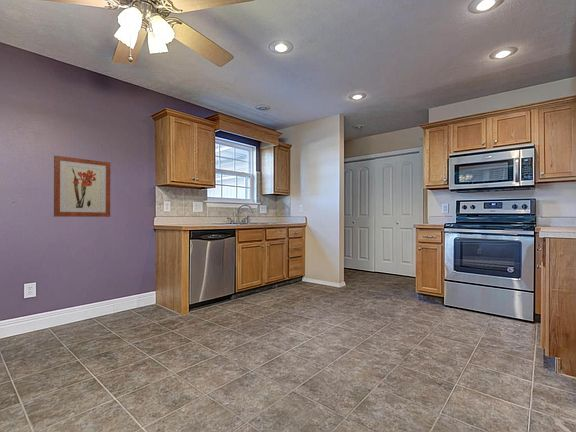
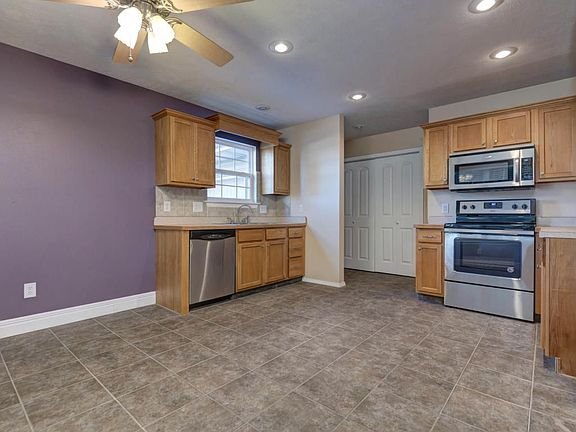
- wall art (83, 188)
